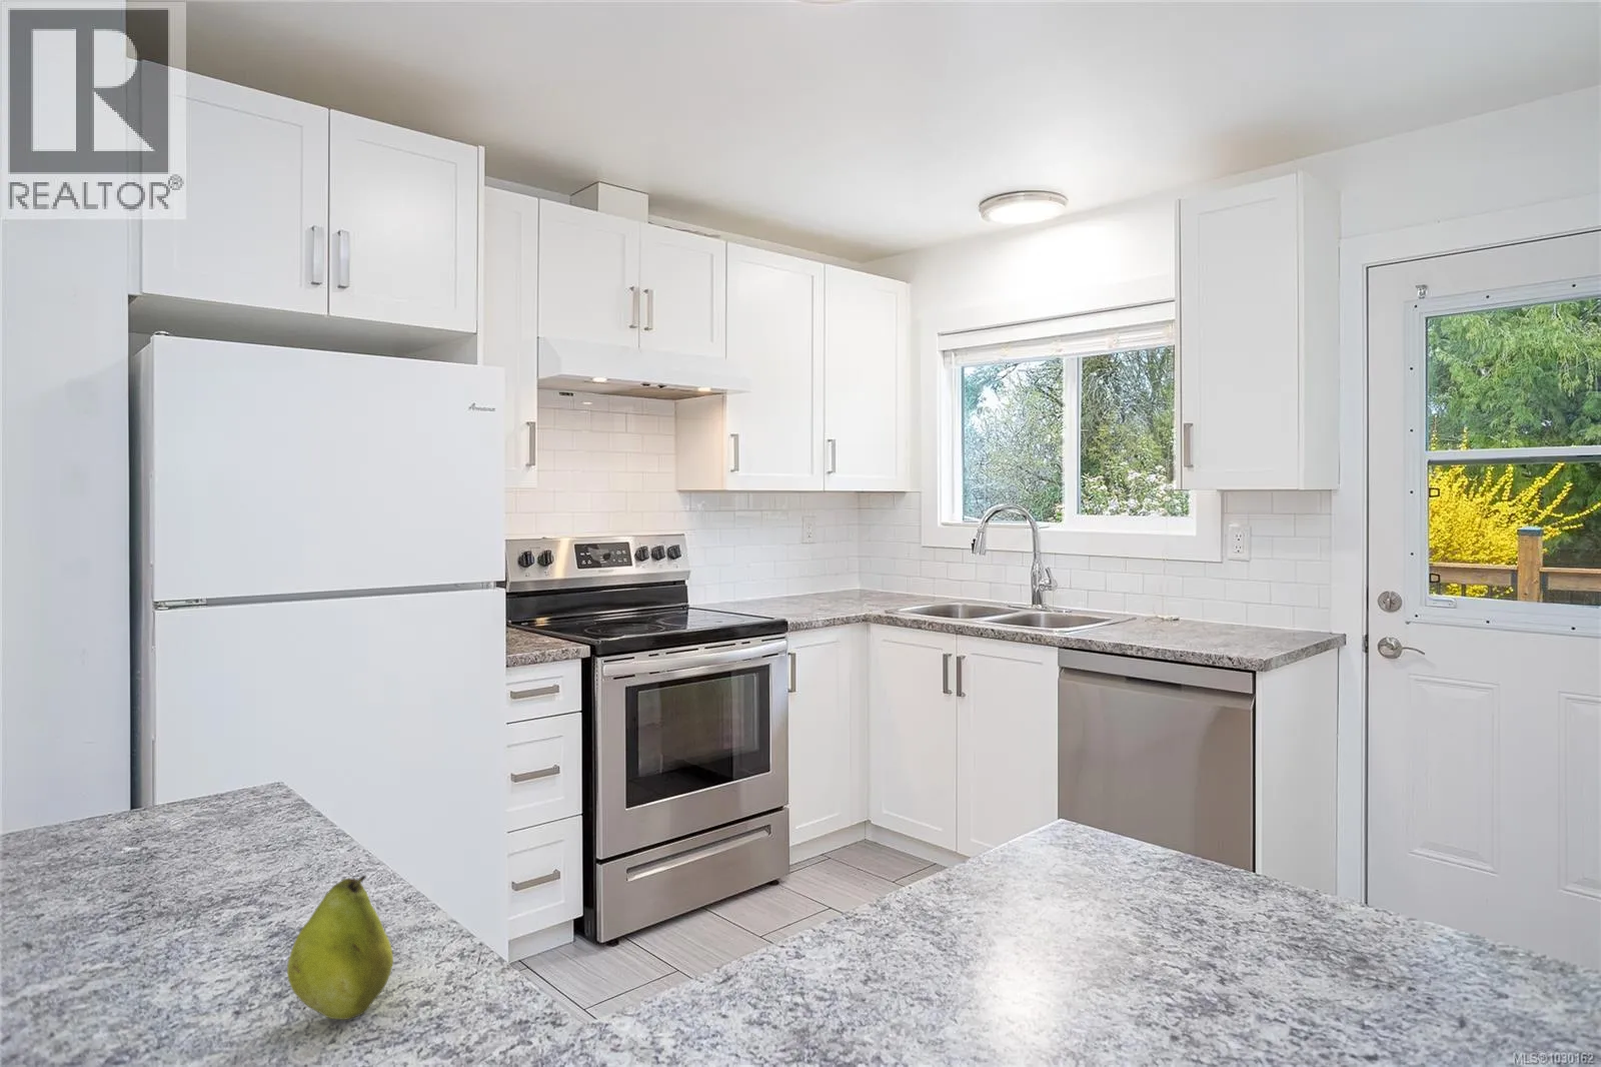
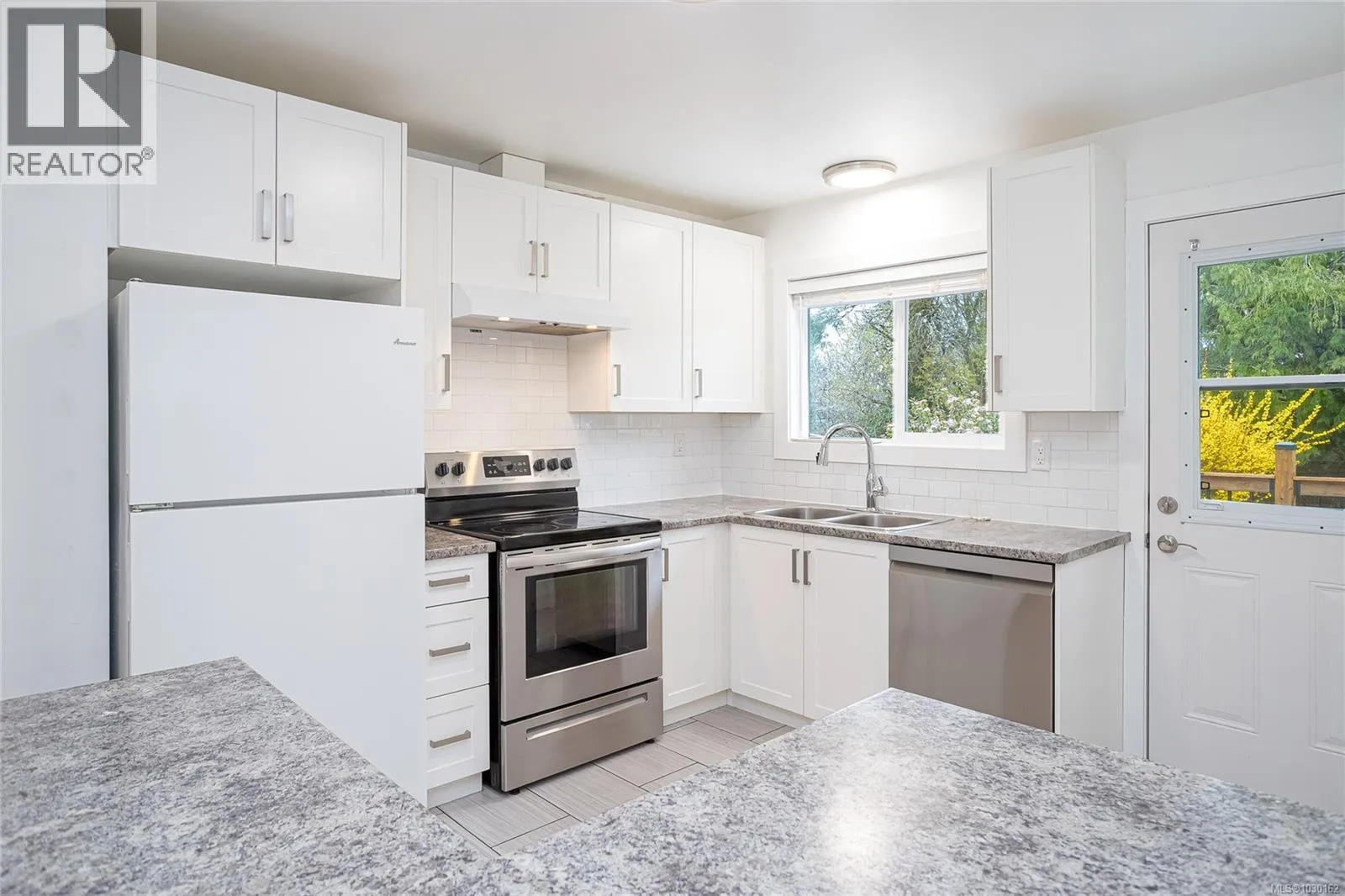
- fruit (342, 944)
